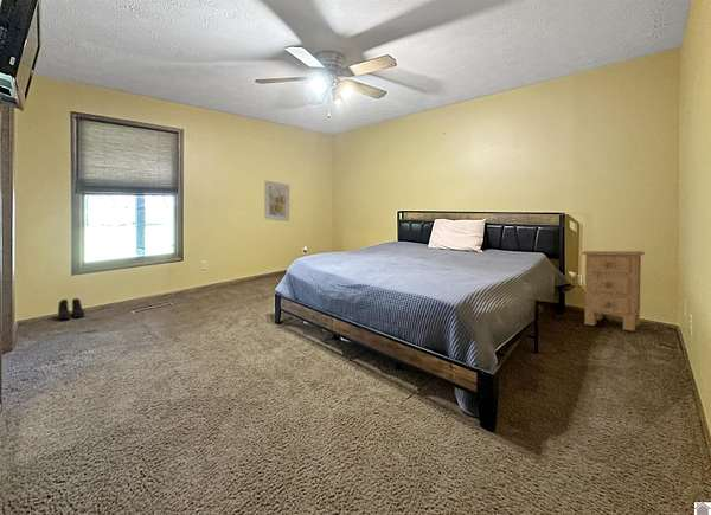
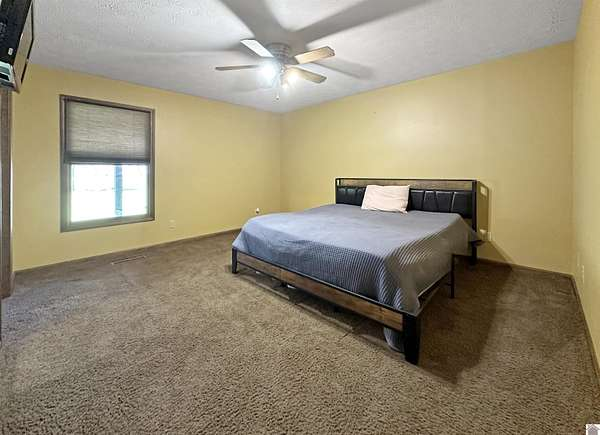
- nightstand (611, 288)
- boots (72, 308)
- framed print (277, 201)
